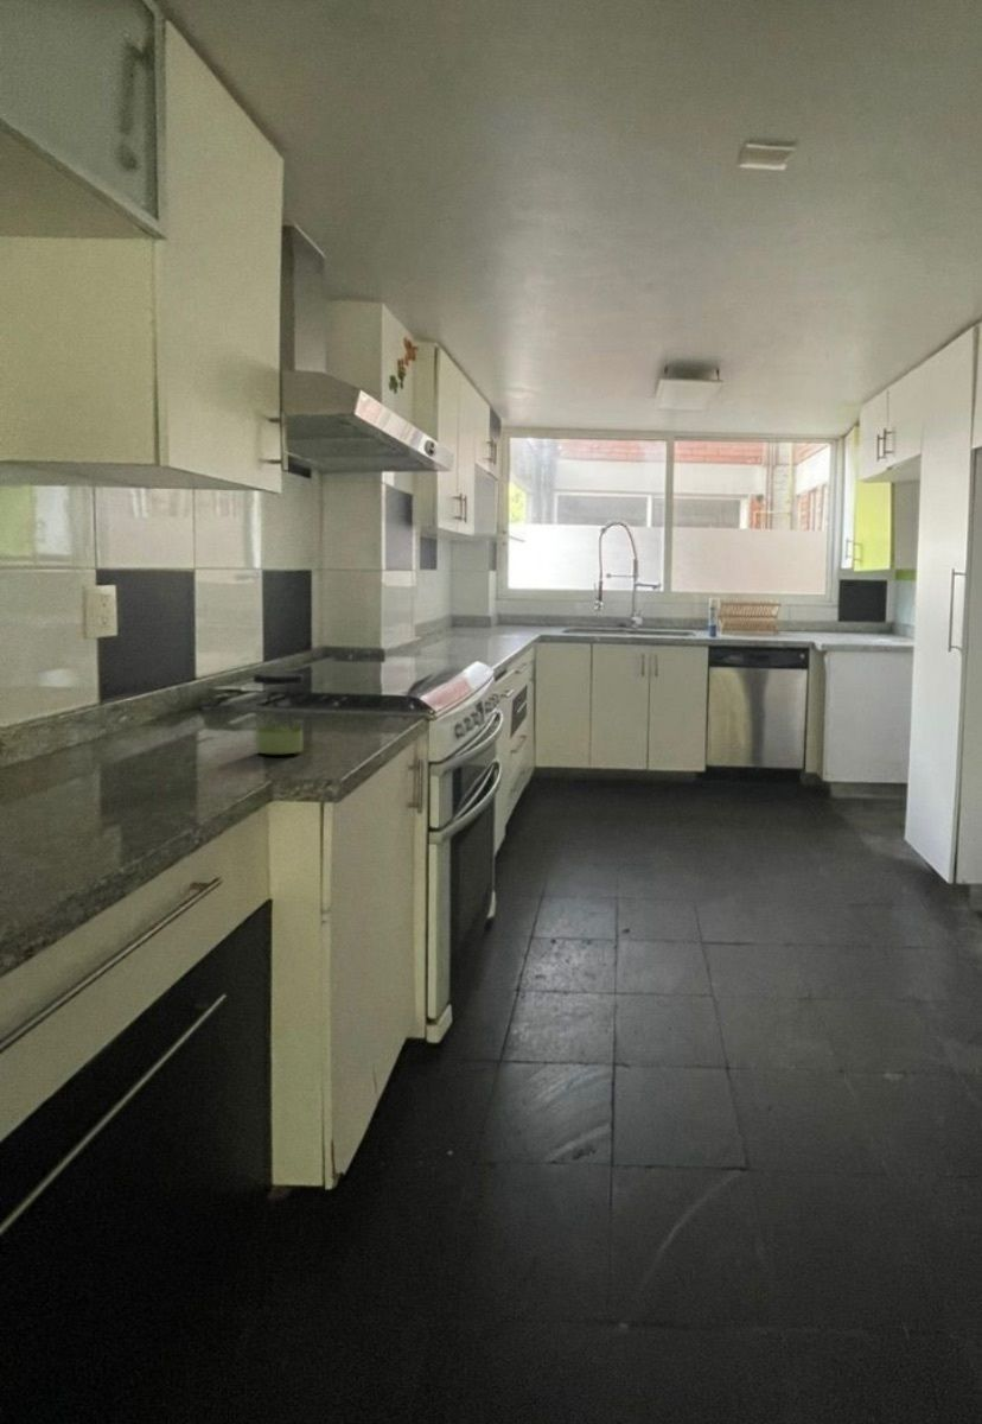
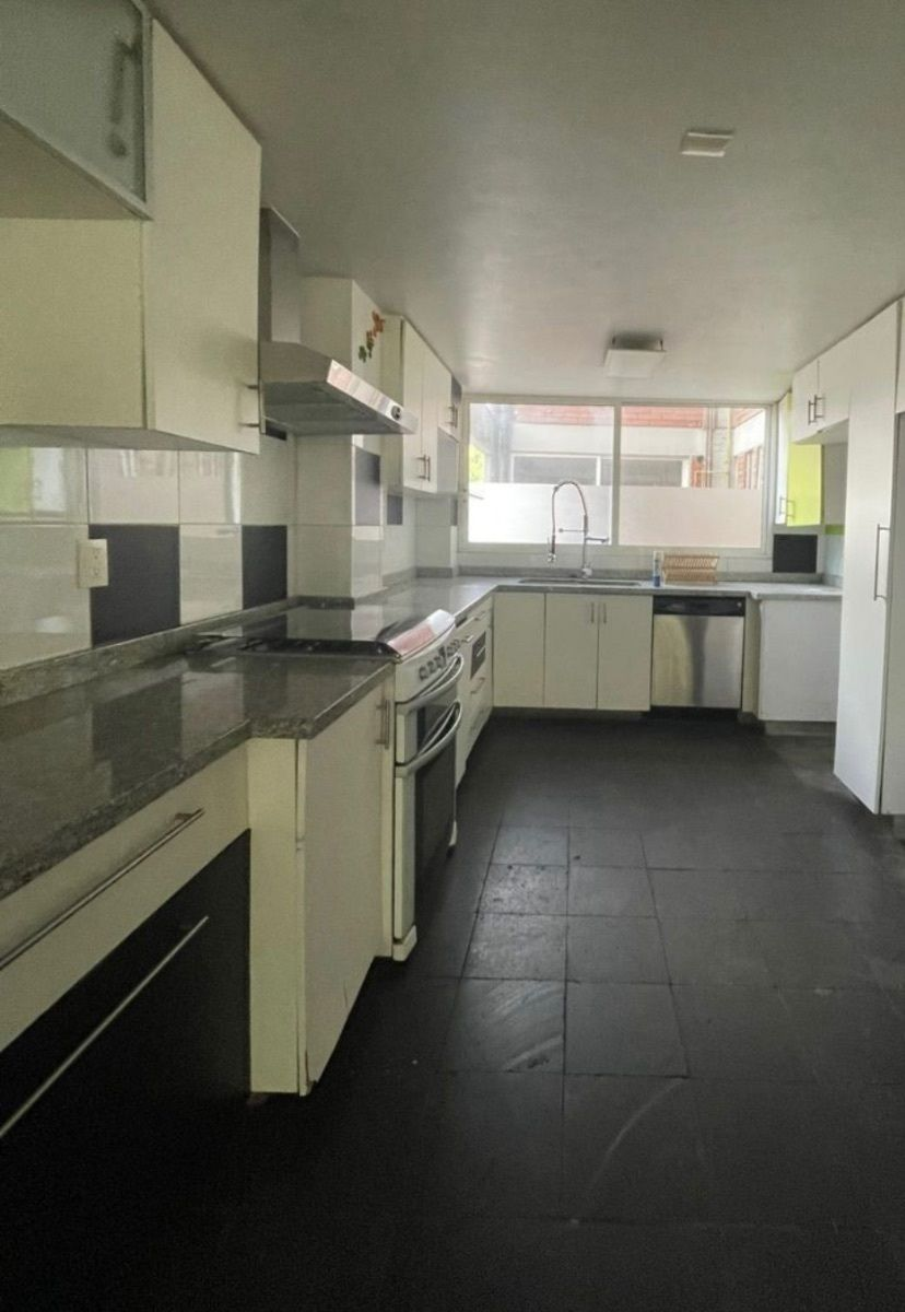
- jar (282, 718)
